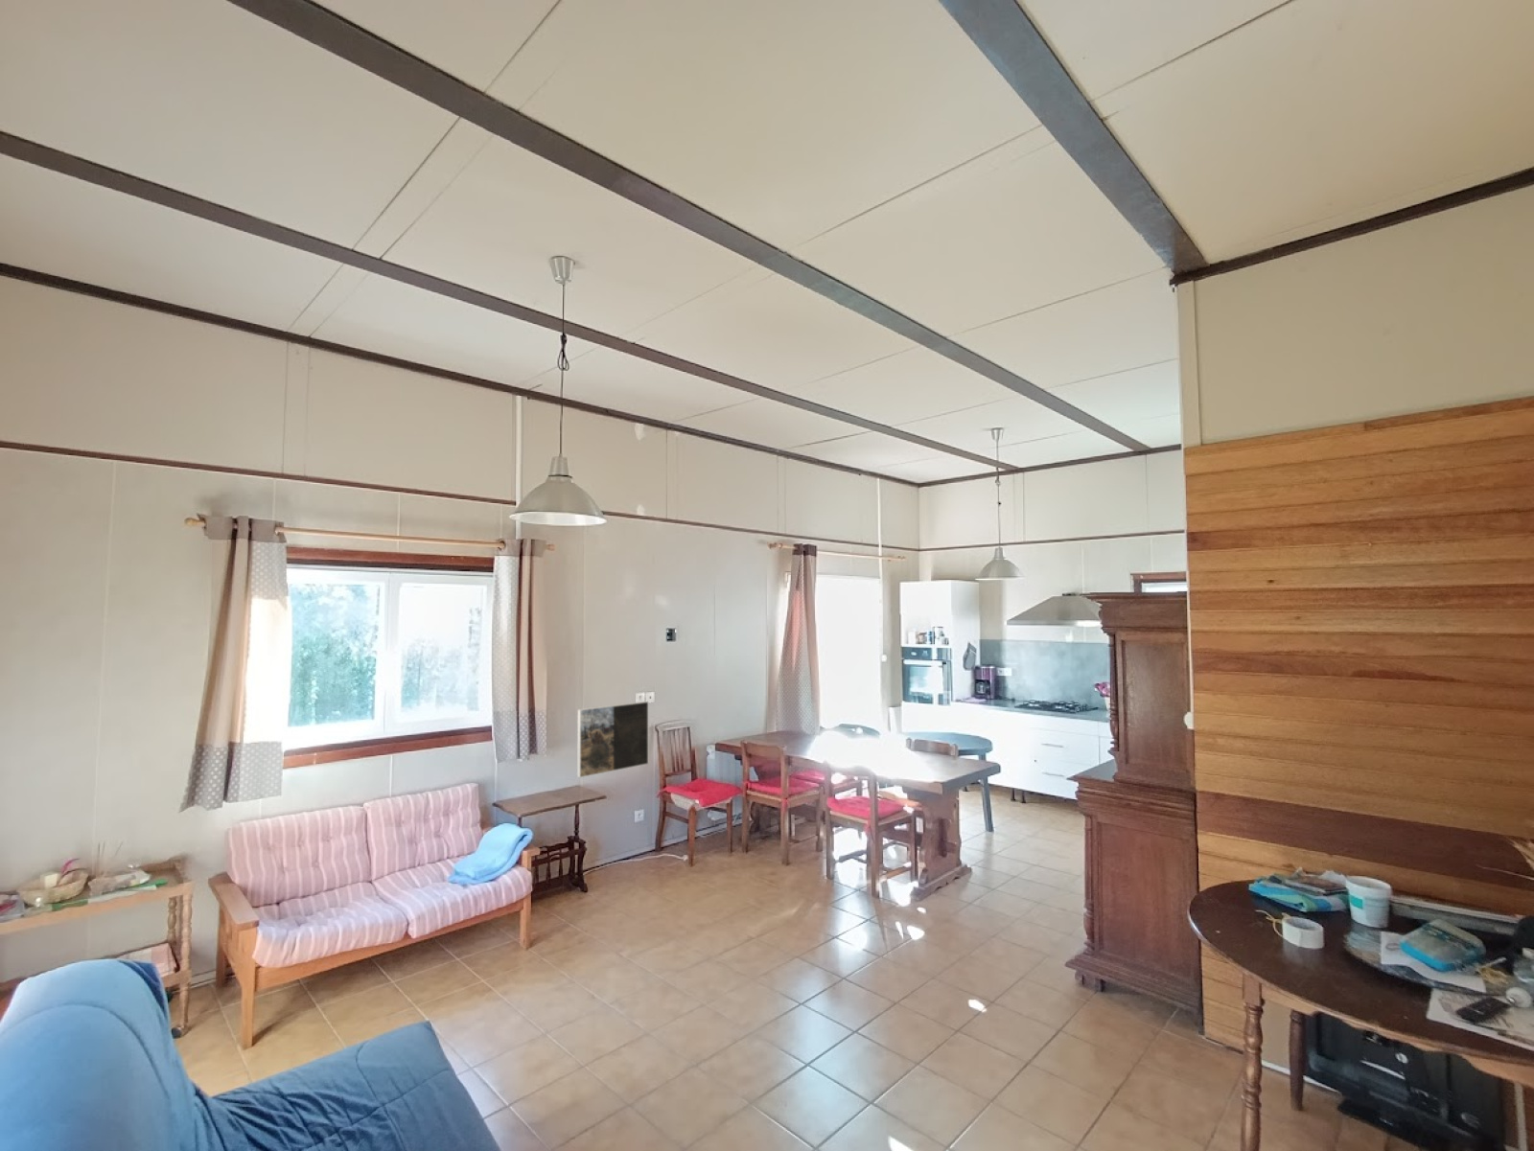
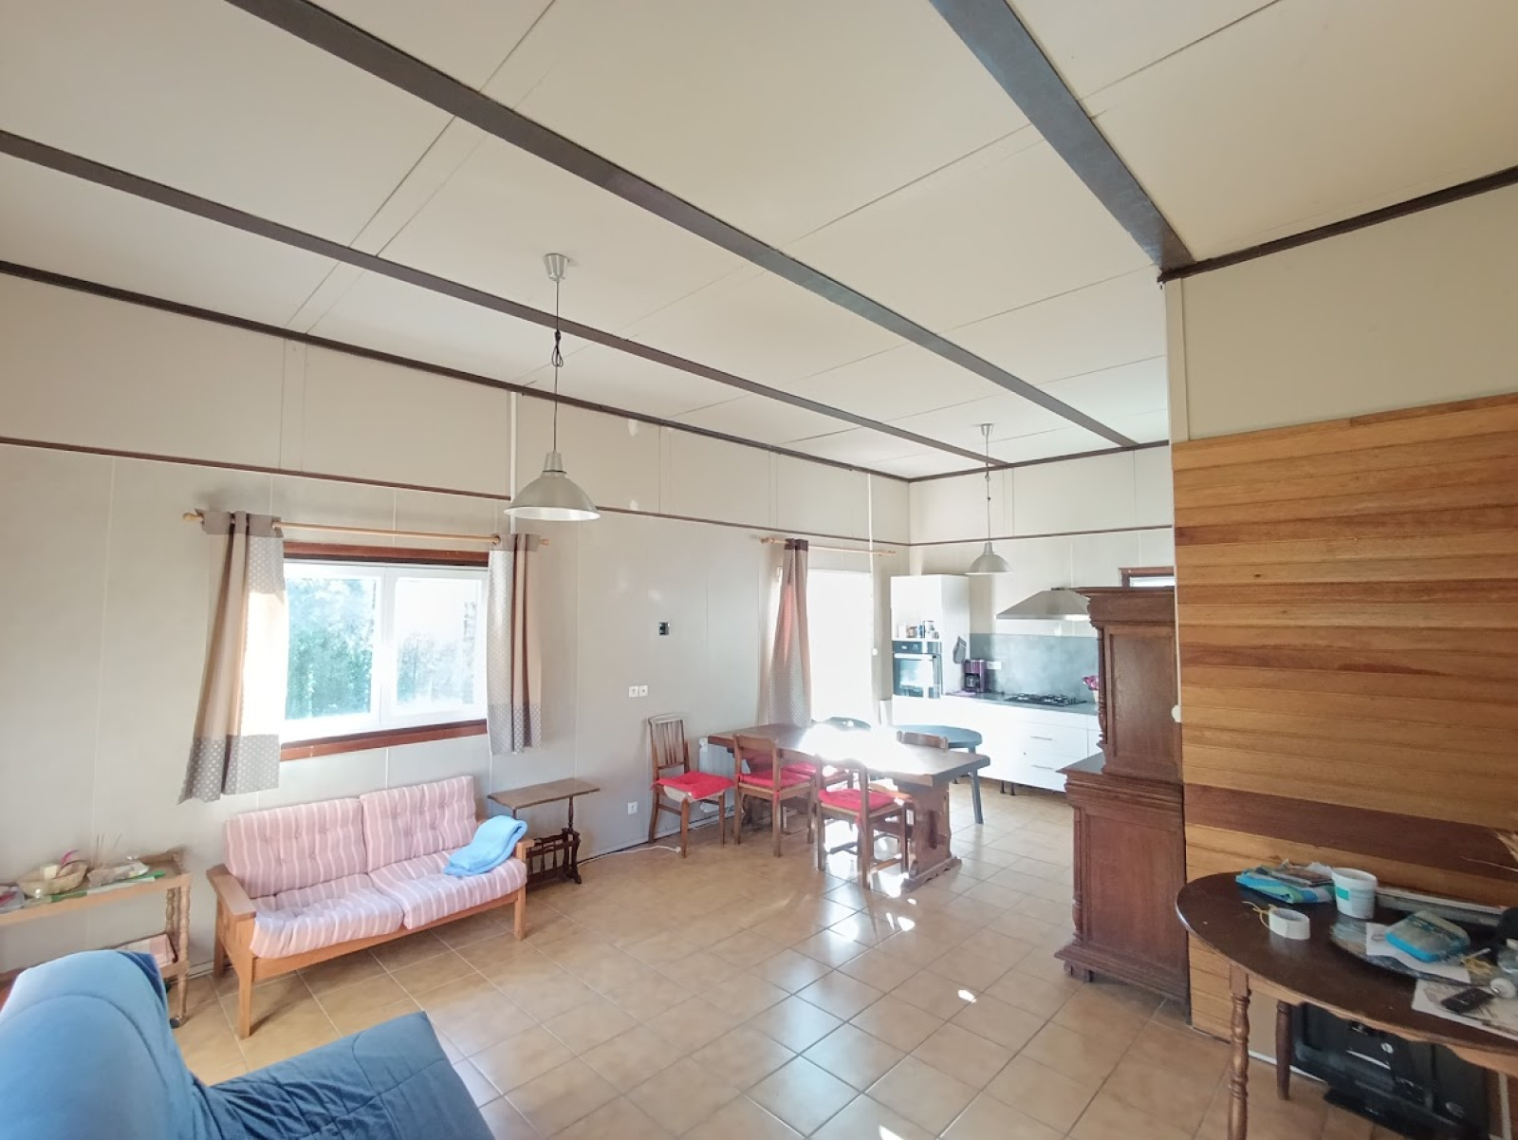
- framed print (613, 738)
